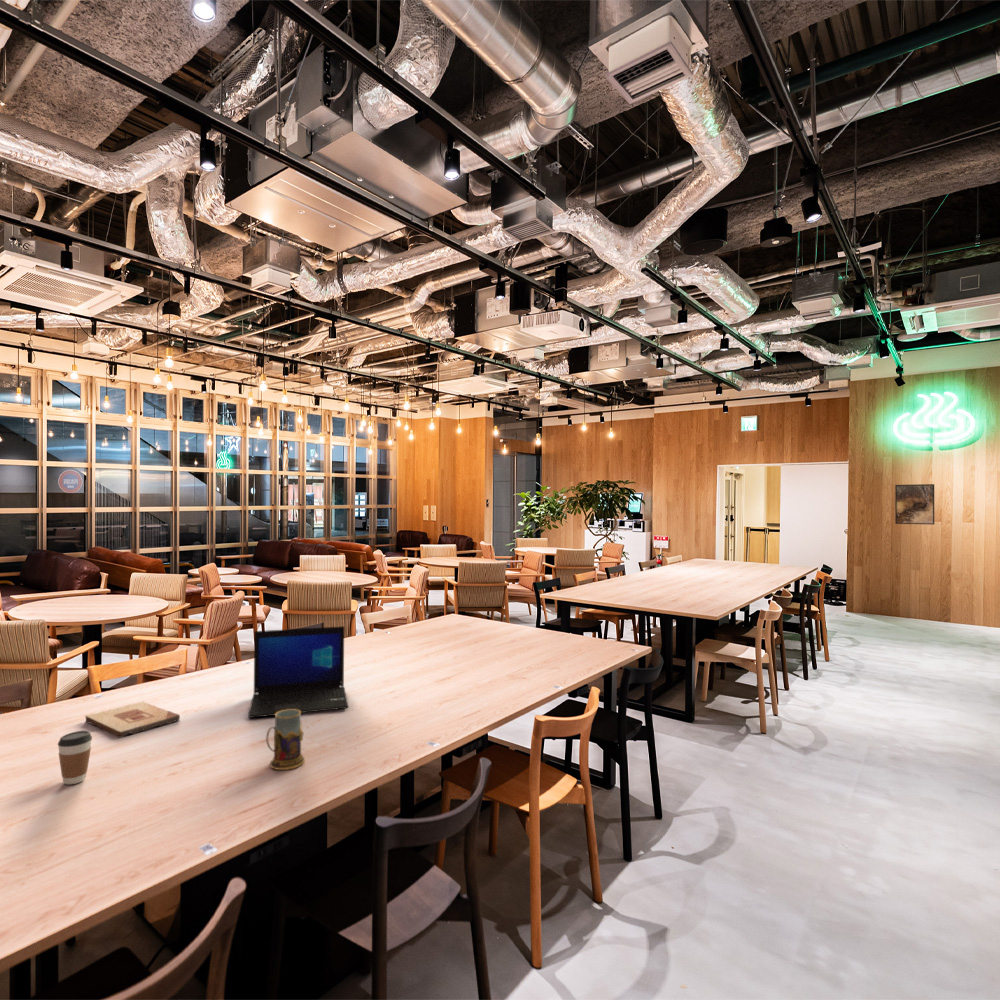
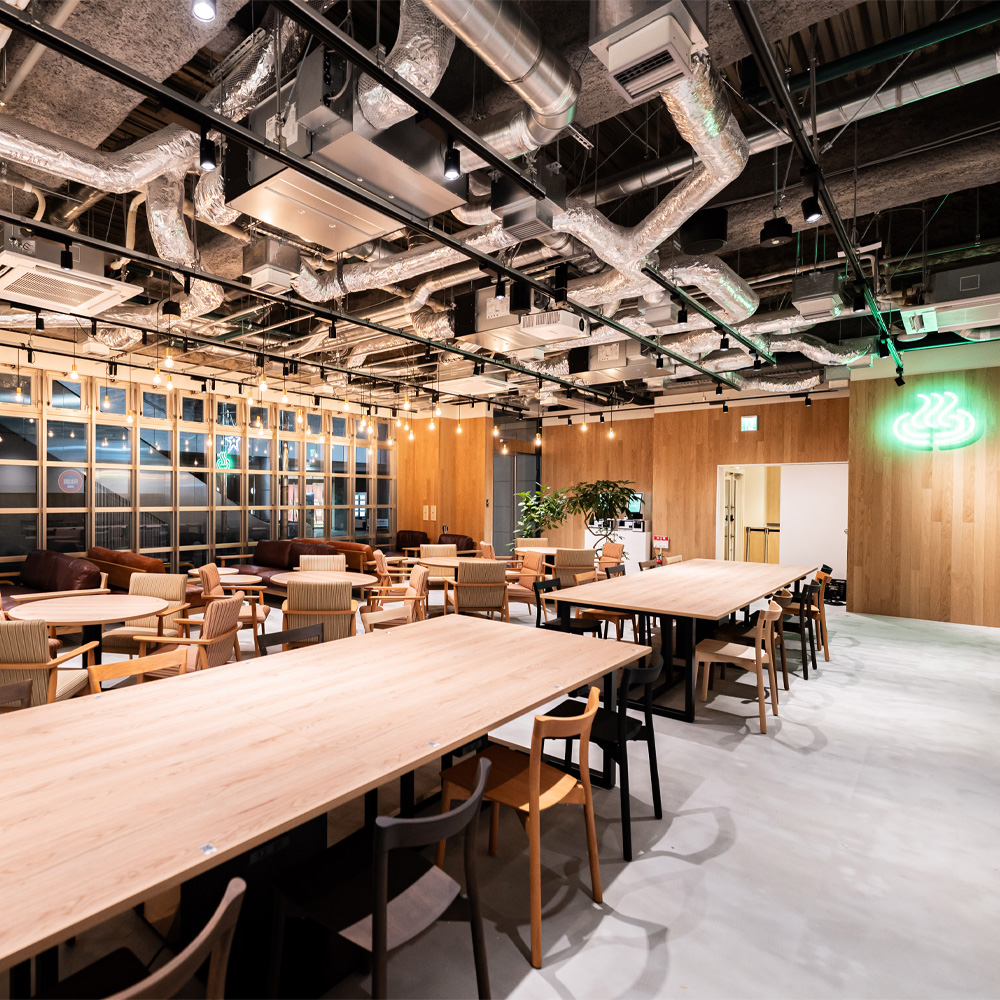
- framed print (914, 504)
- wooden plaque (132, 718)
- laptop (299, 668)
- coffee cup (74, 757)
- mug (284, 739)
